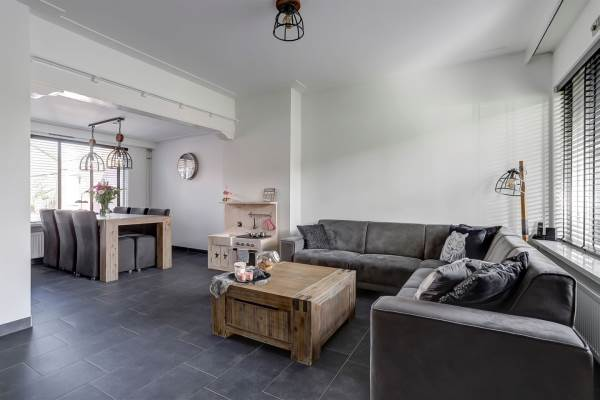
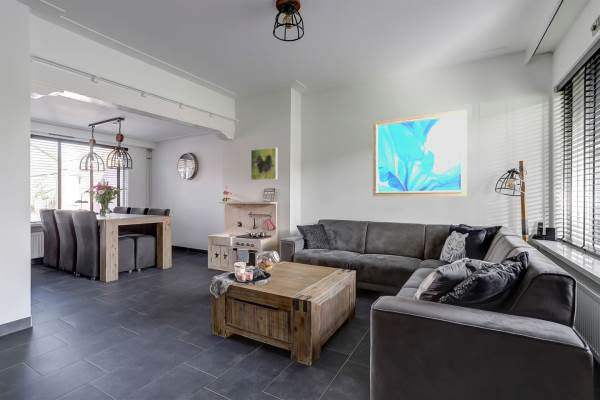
+ wall art (416, 156)
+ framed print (263, 164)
